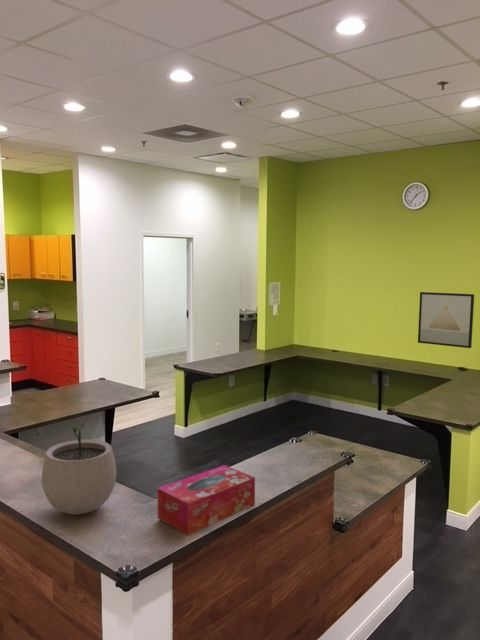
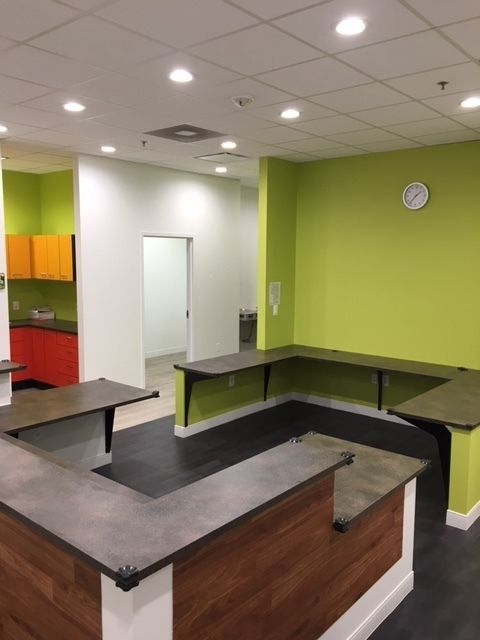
- wall art (445, 319)
- tissue box (207, 497)
- plant pot (79, 466)
